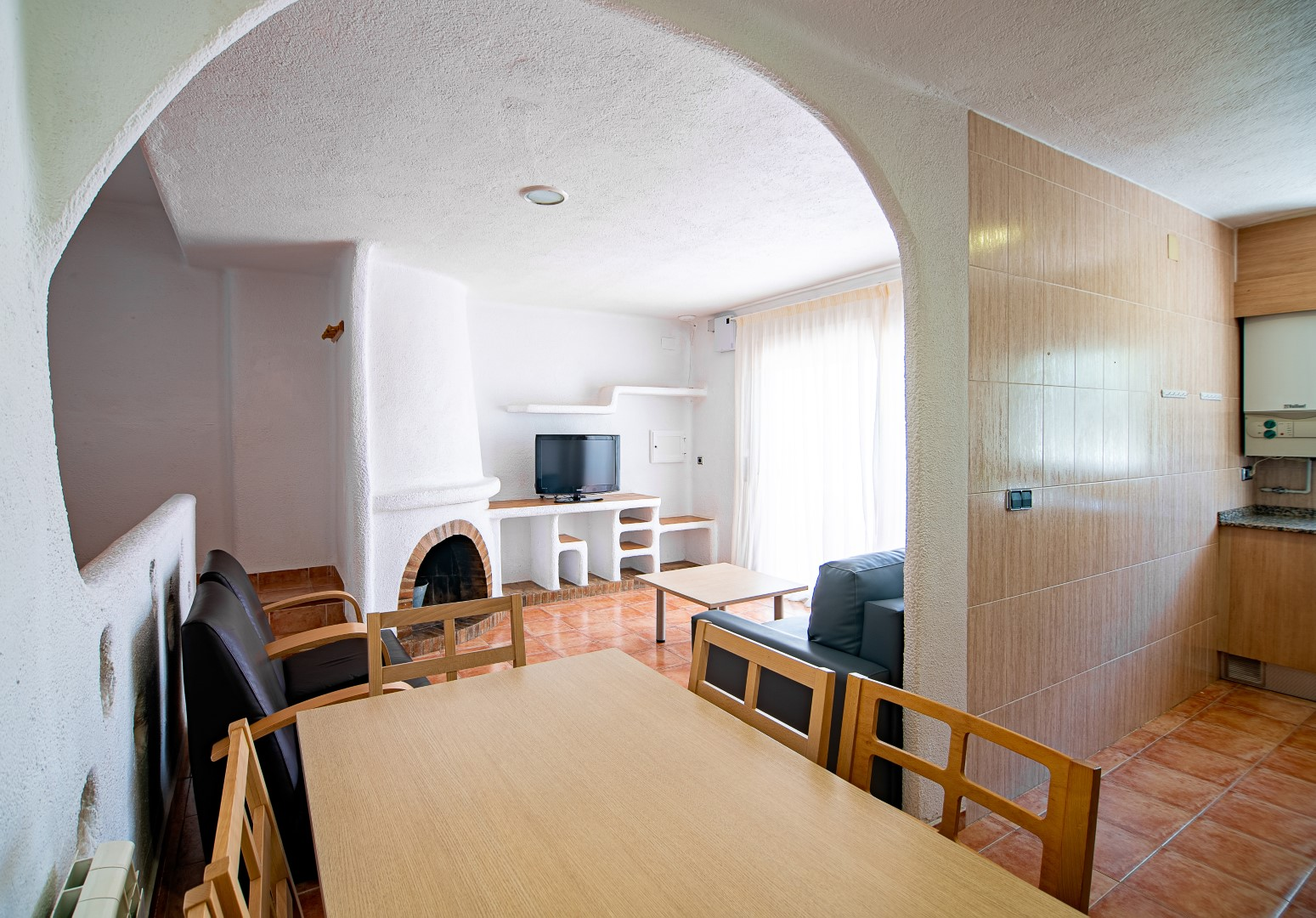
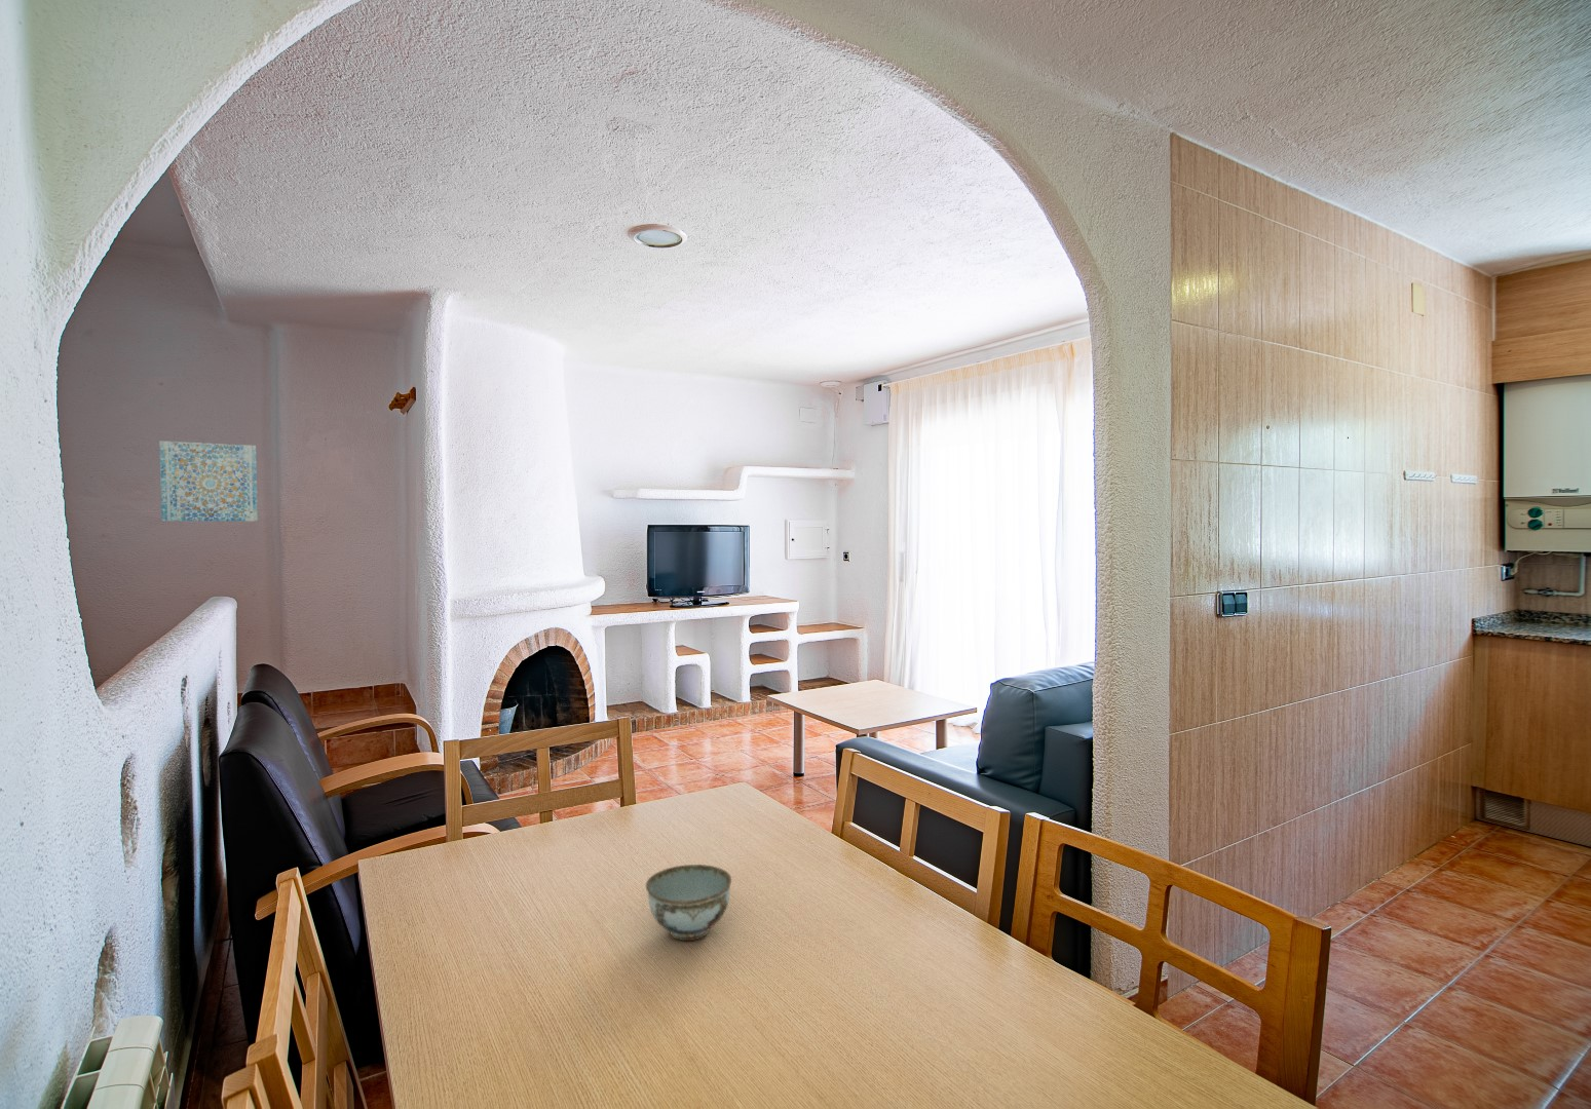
+ wall art (209, 482)
+ bowl (689, 906)
